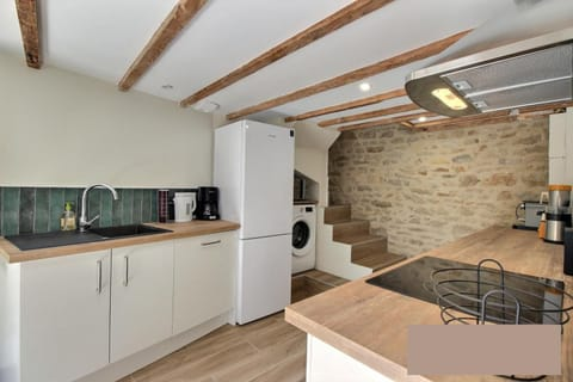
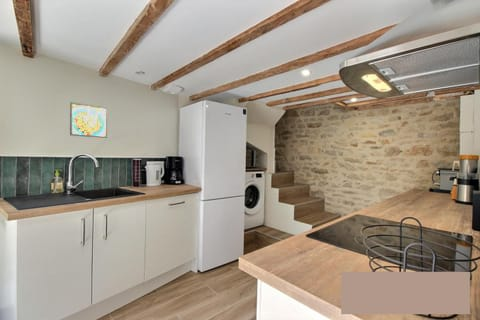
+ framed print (89, 120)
